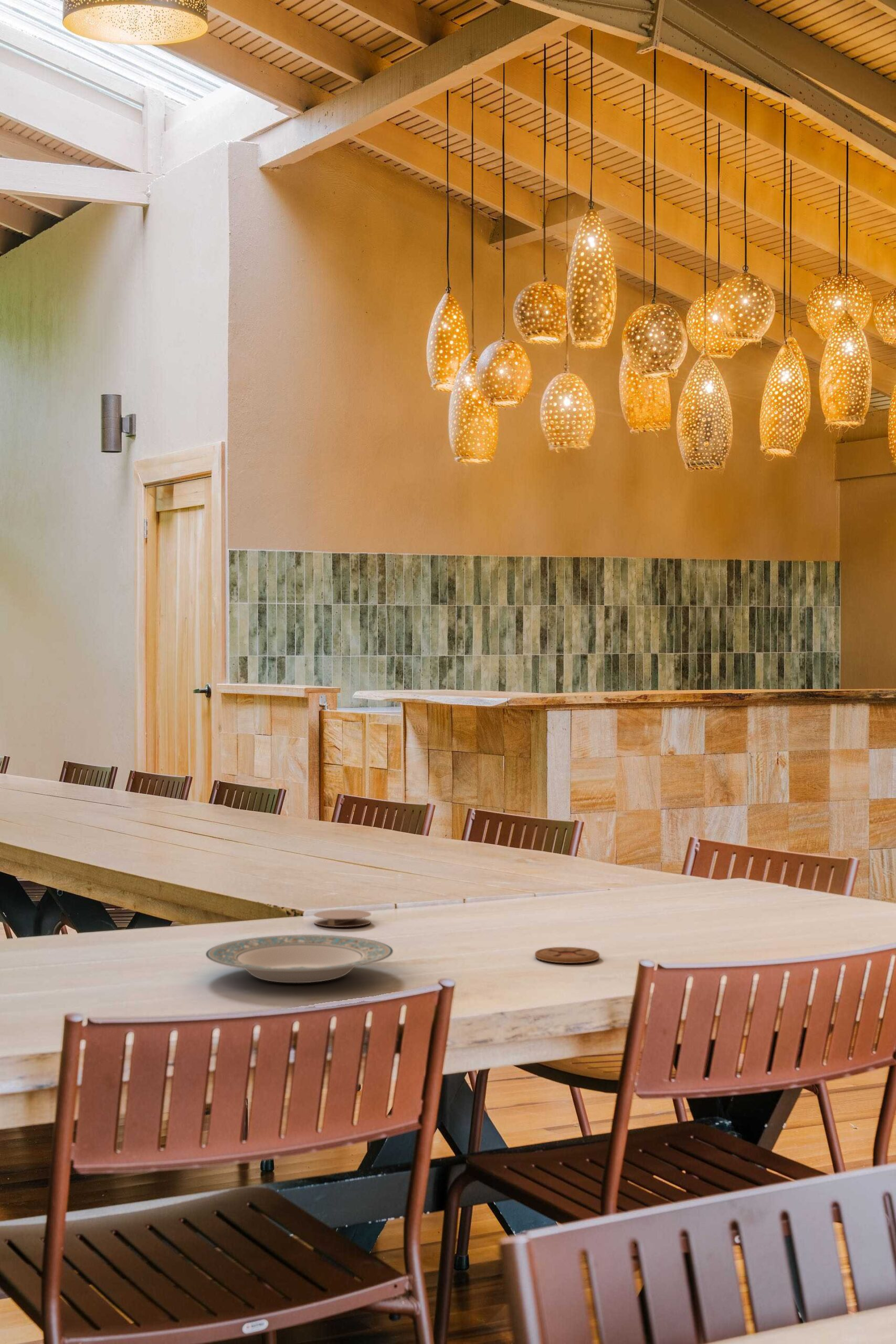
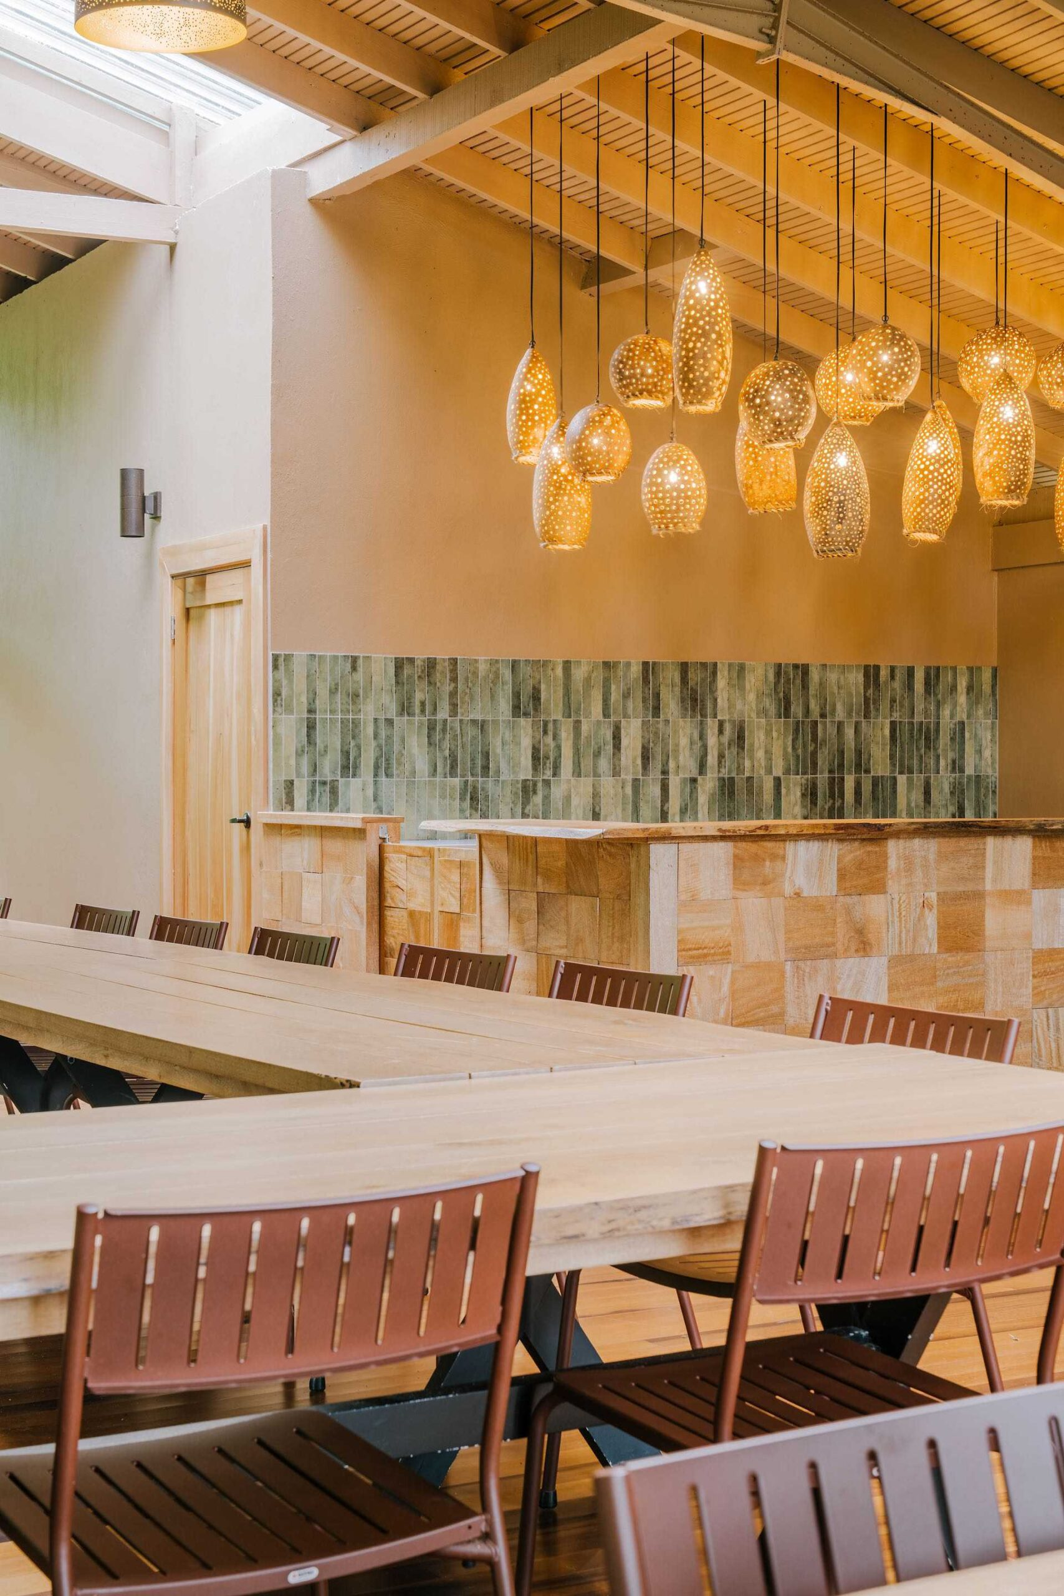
- plate (300, 962)
- coaster (567, 954)
- coaster (342, 918)
